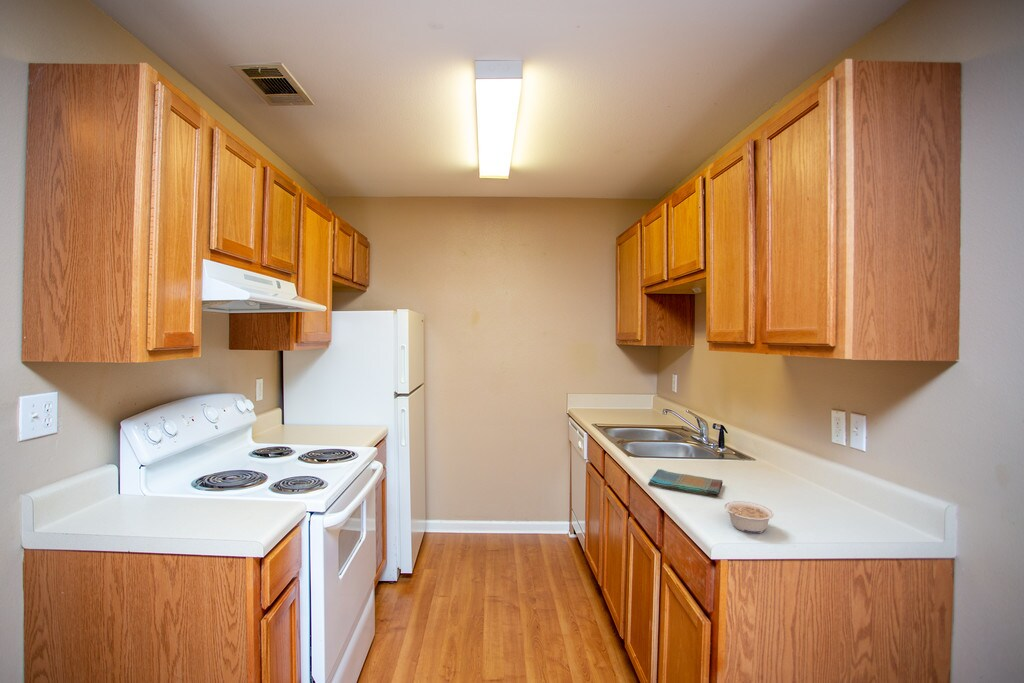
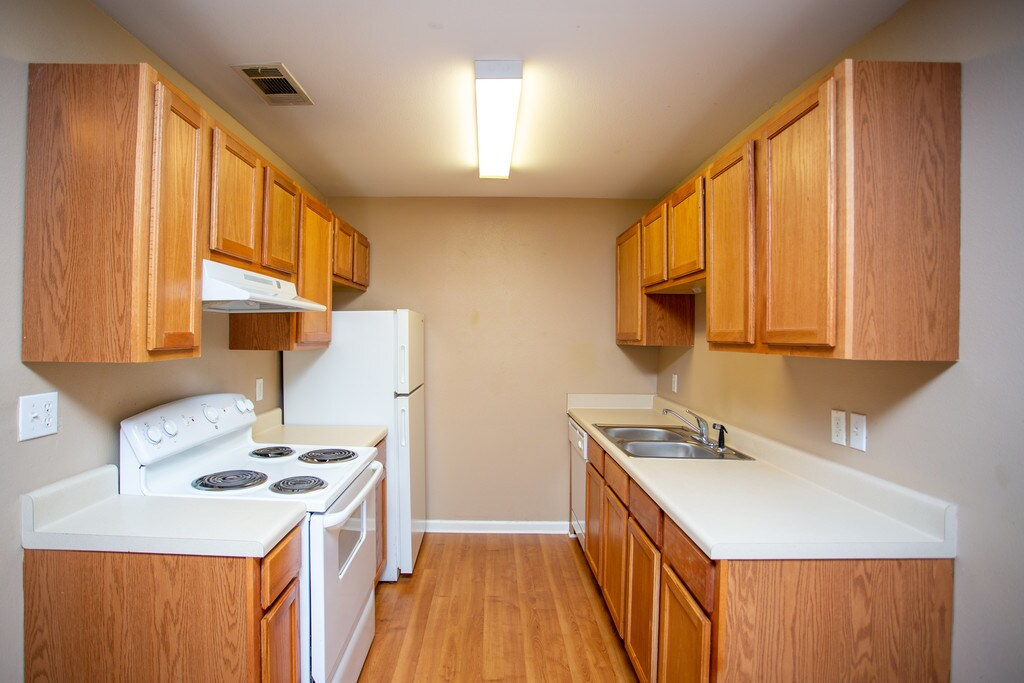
- dish towel (685, 481)
- legume (748, 517)
